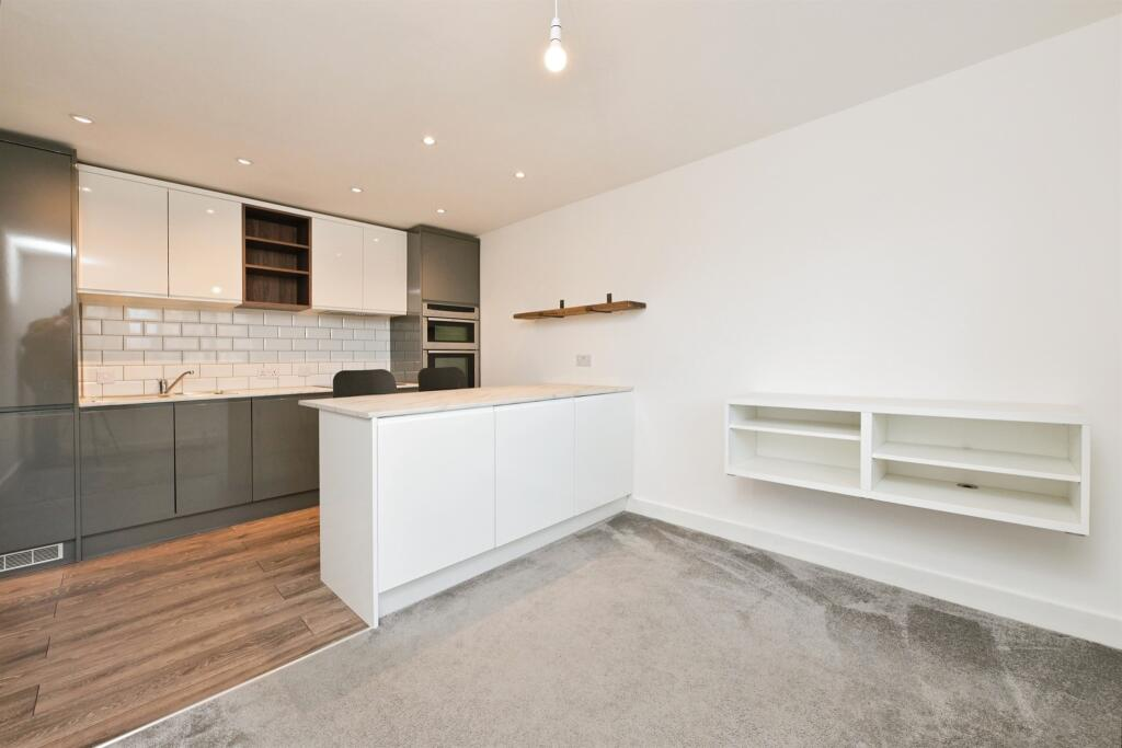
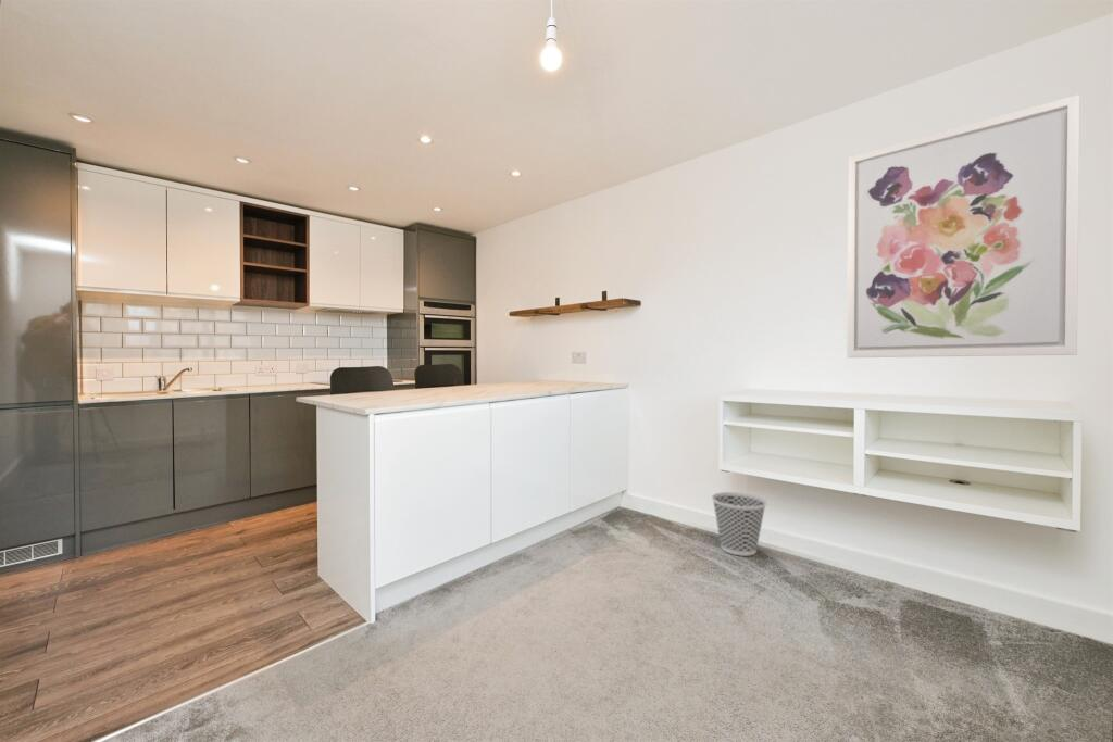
+ wall art (948, 243)
+ wastebasket (738, 524)
